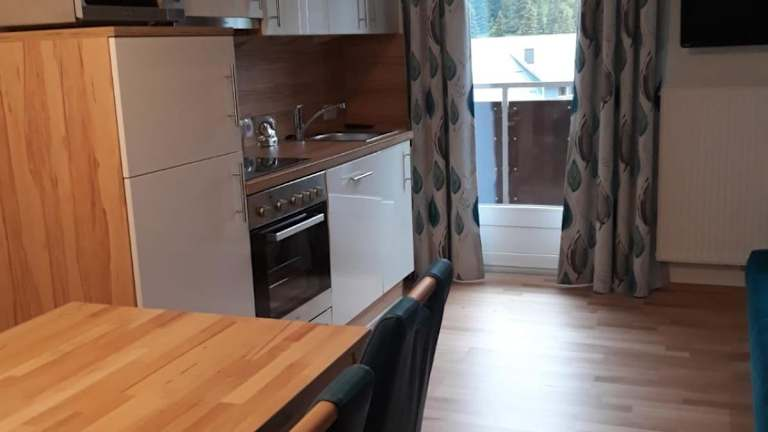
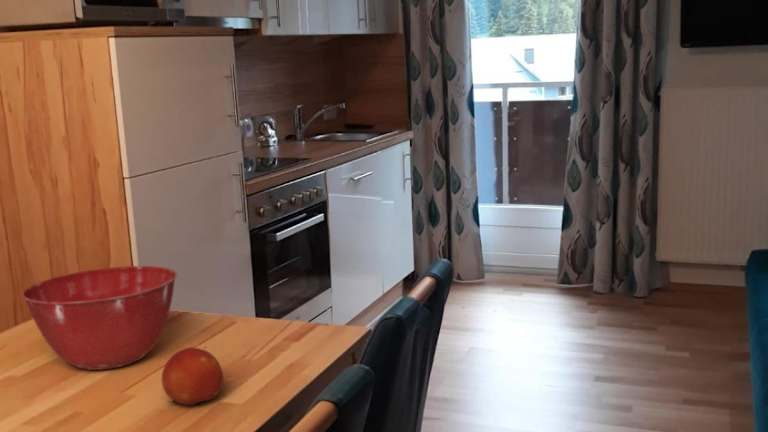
+ mixing bowl (105, 320)
+ fruit (191, 375)
